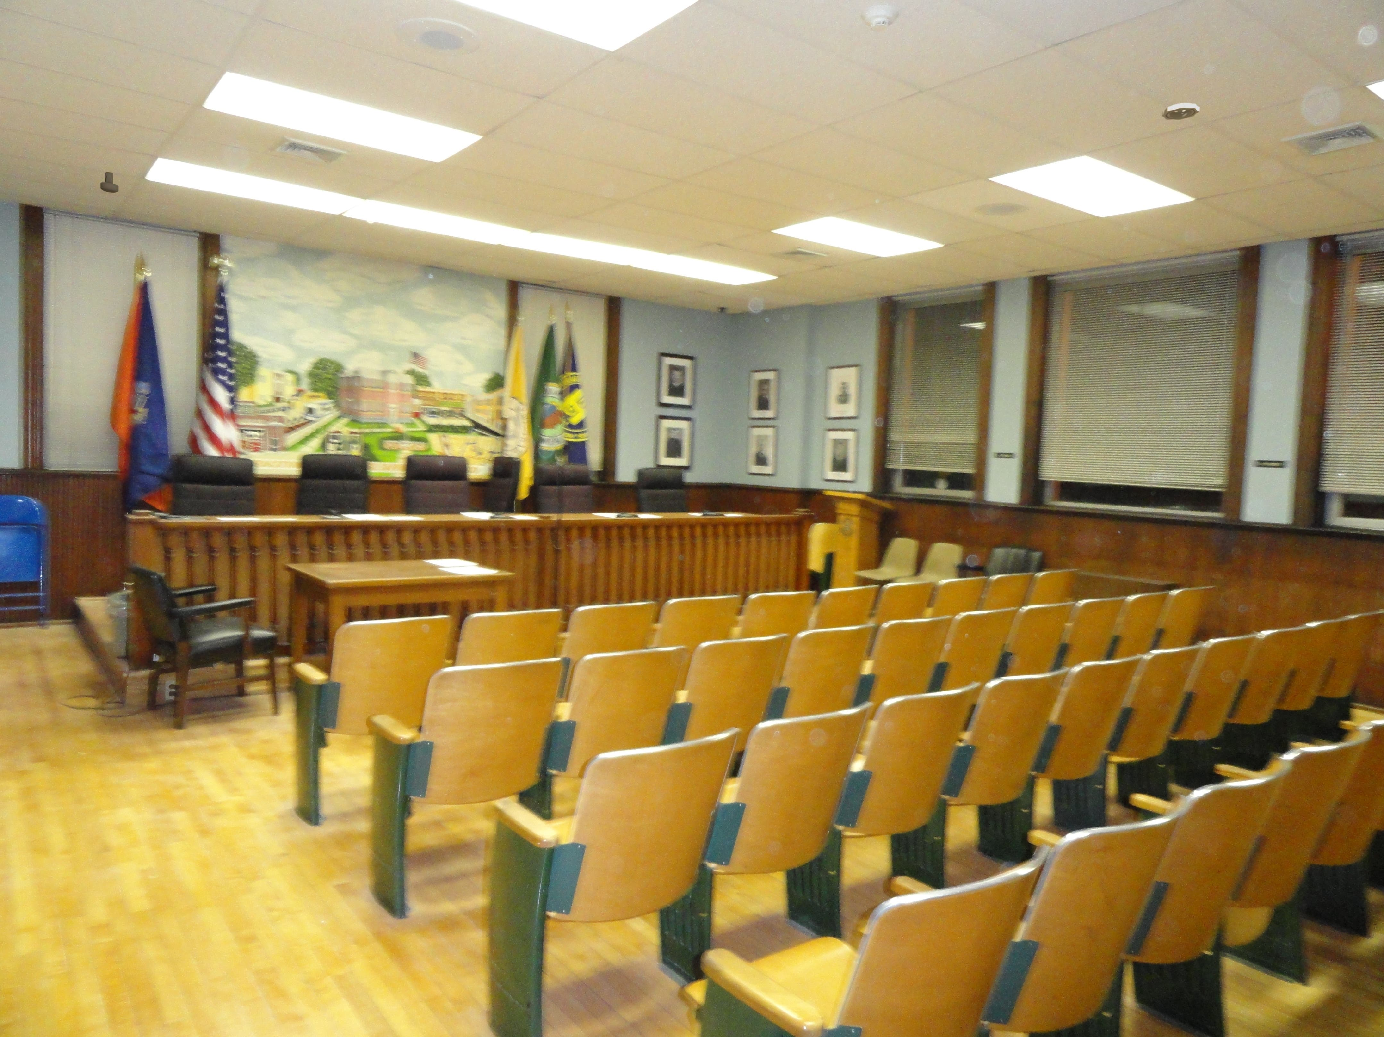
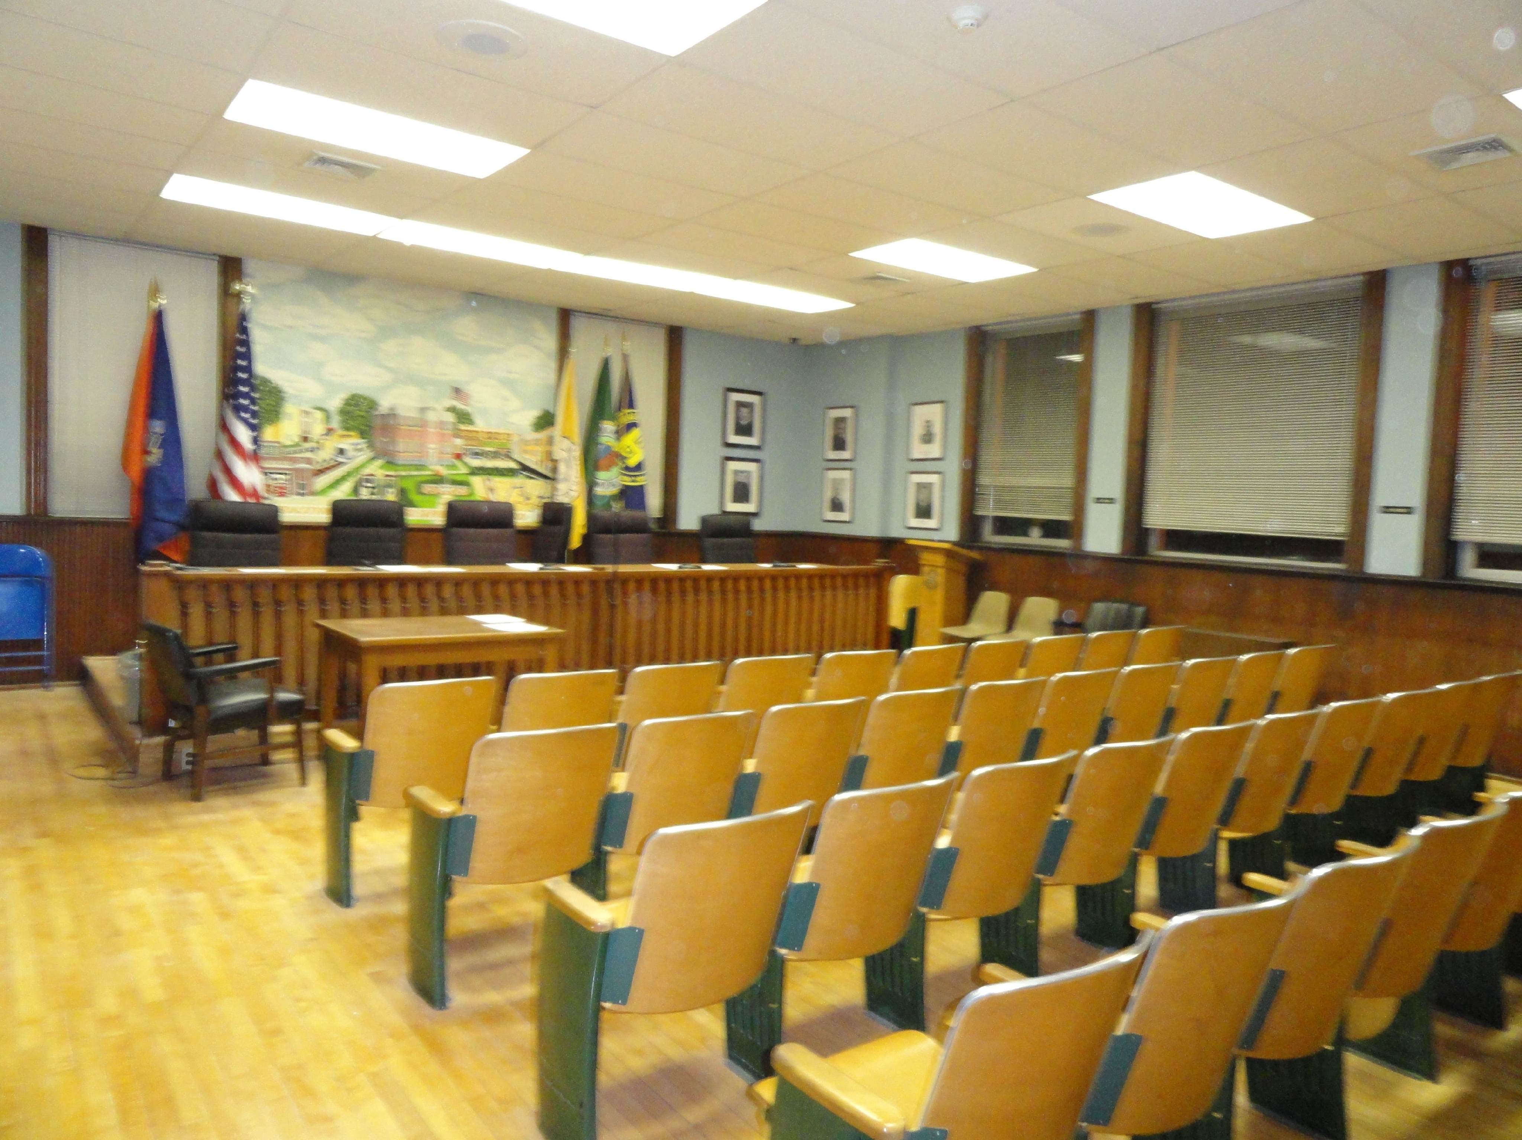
- smoke detector (1180, 109)
- security camera (109, 182)
